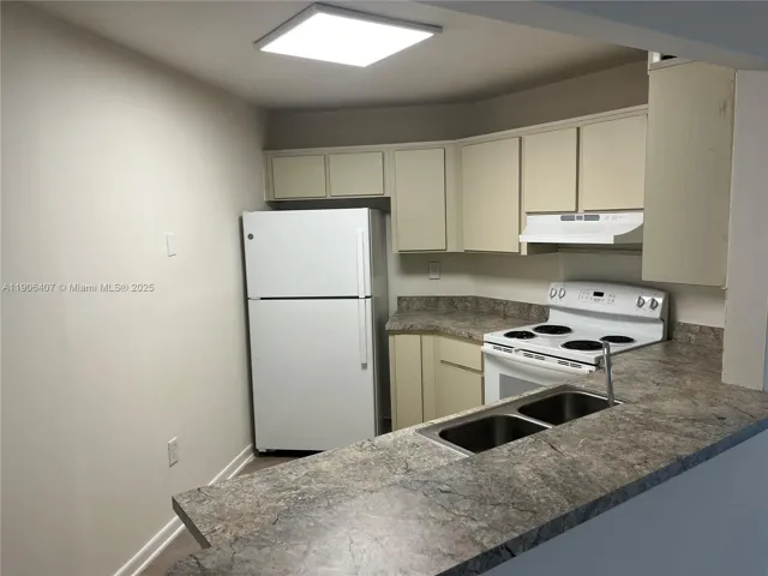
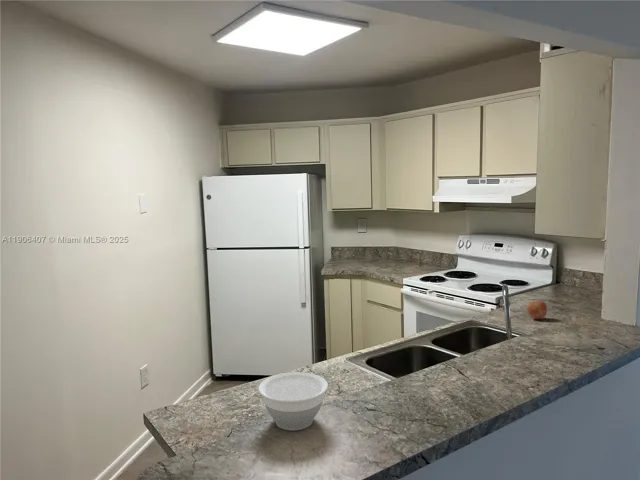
+ apple (536, 309)
+ bowl (293, 403)
